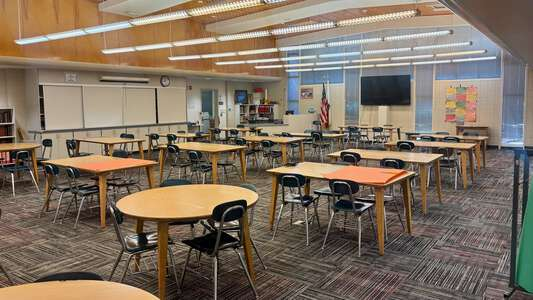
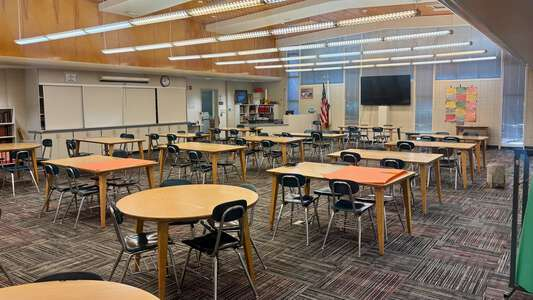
+ stool (495, 174)
